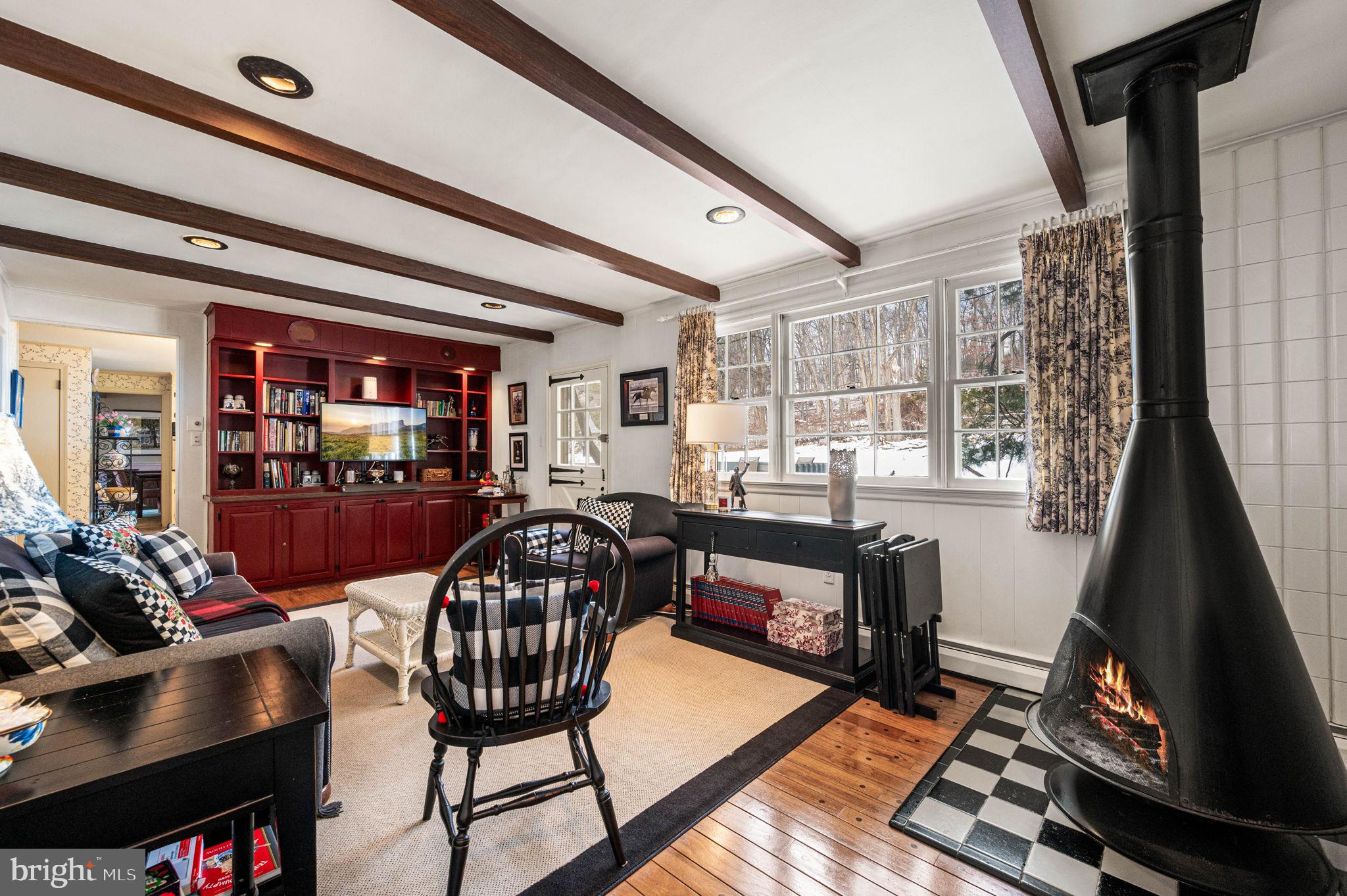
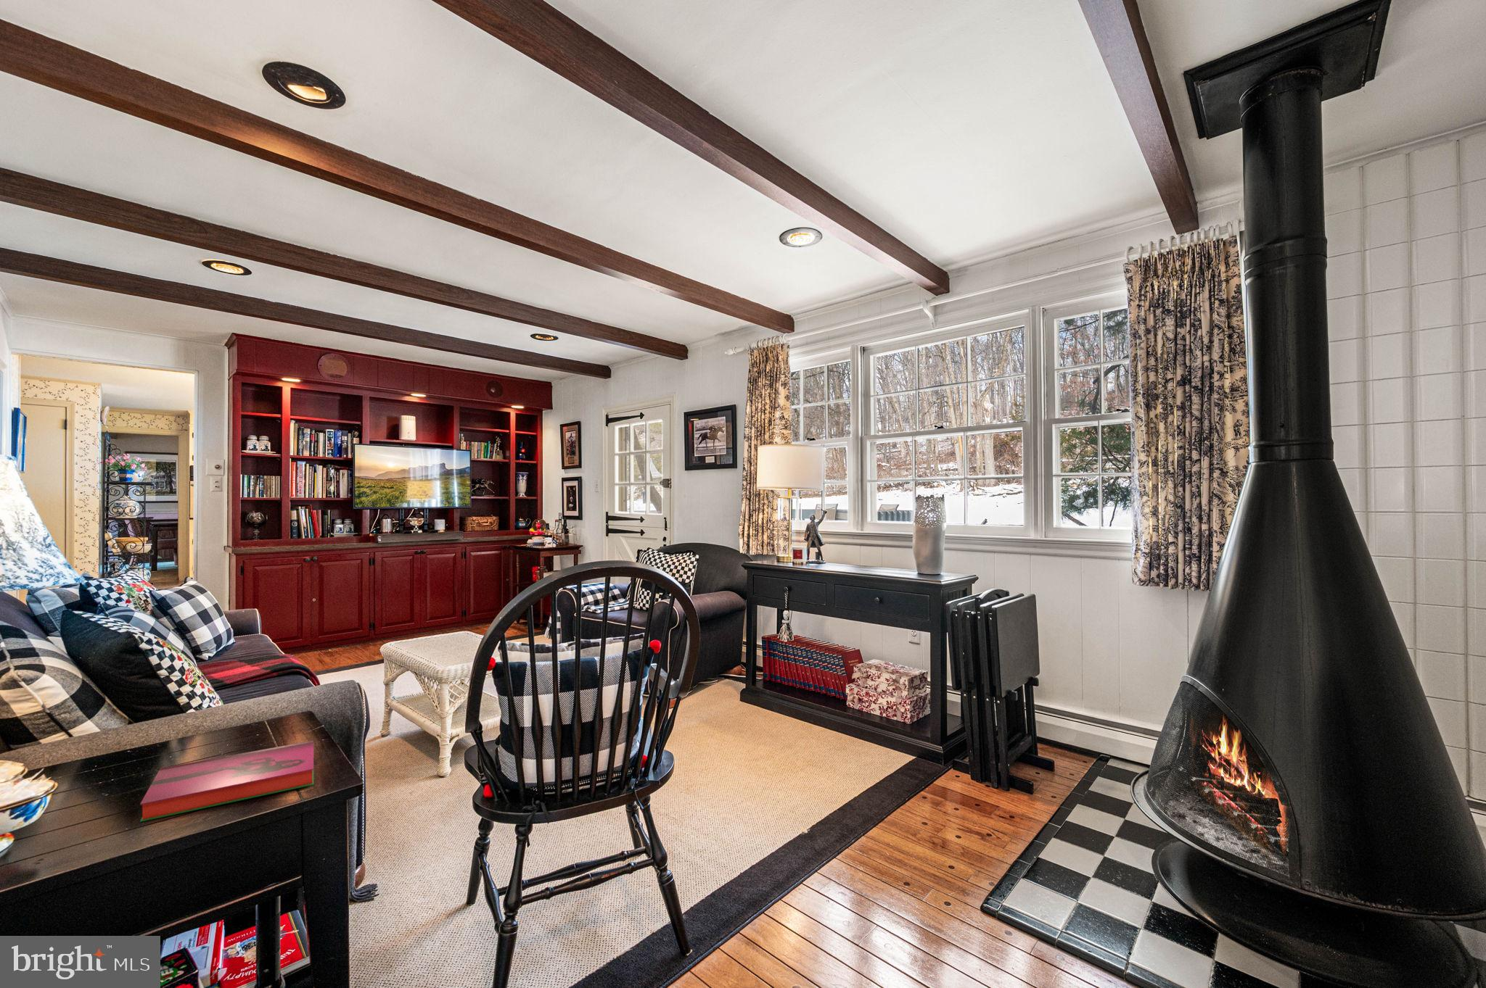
+ hardback book (236, 776)
